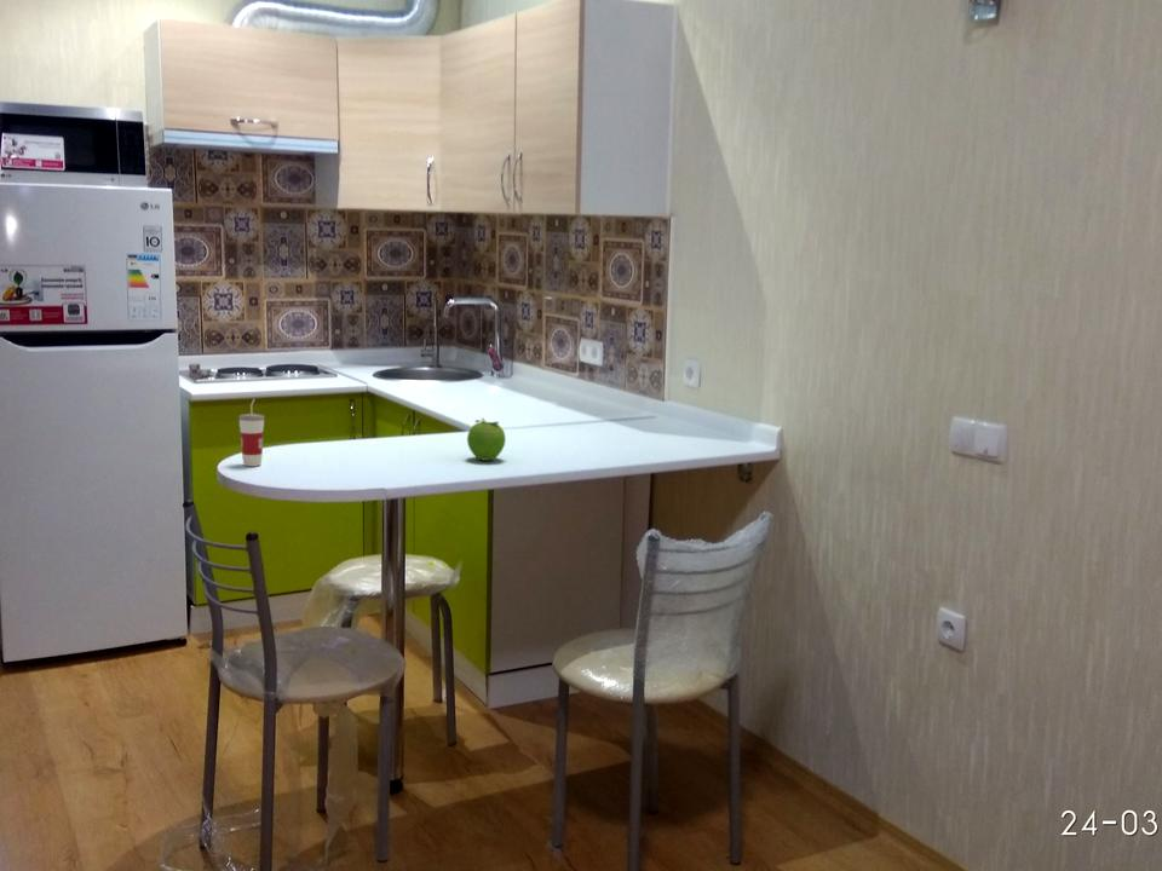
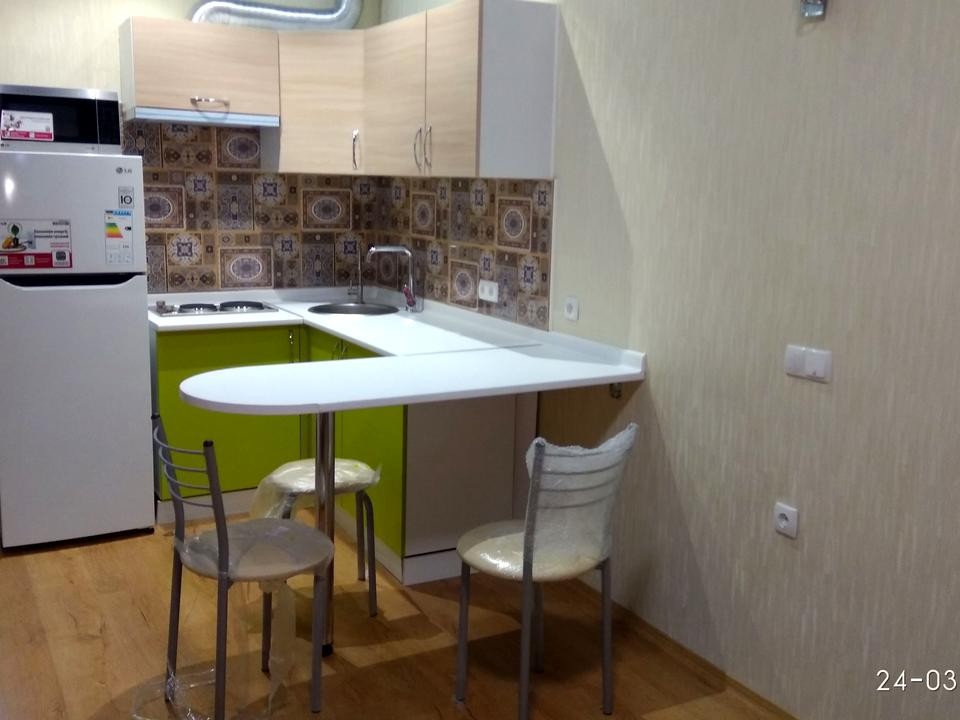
- cup (252, 431)
- fruit (485, 438)
